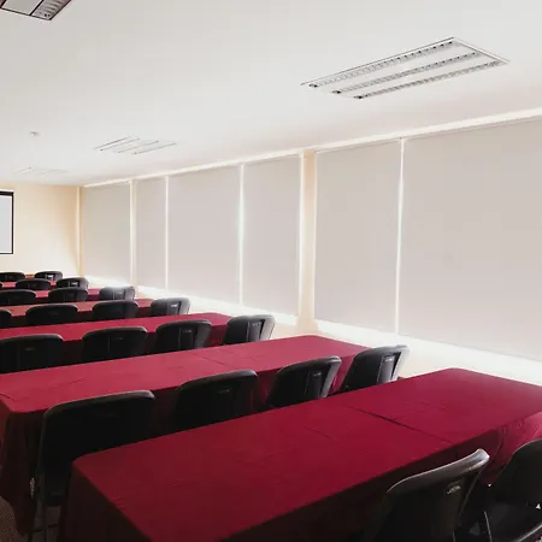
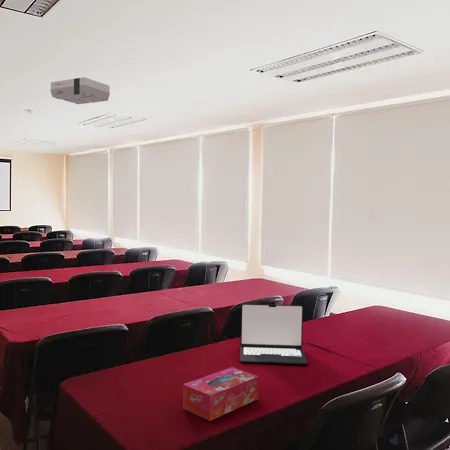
+ laptop (273, 332)
+ tissue box (221, 391)
+ projector (80, 91)
